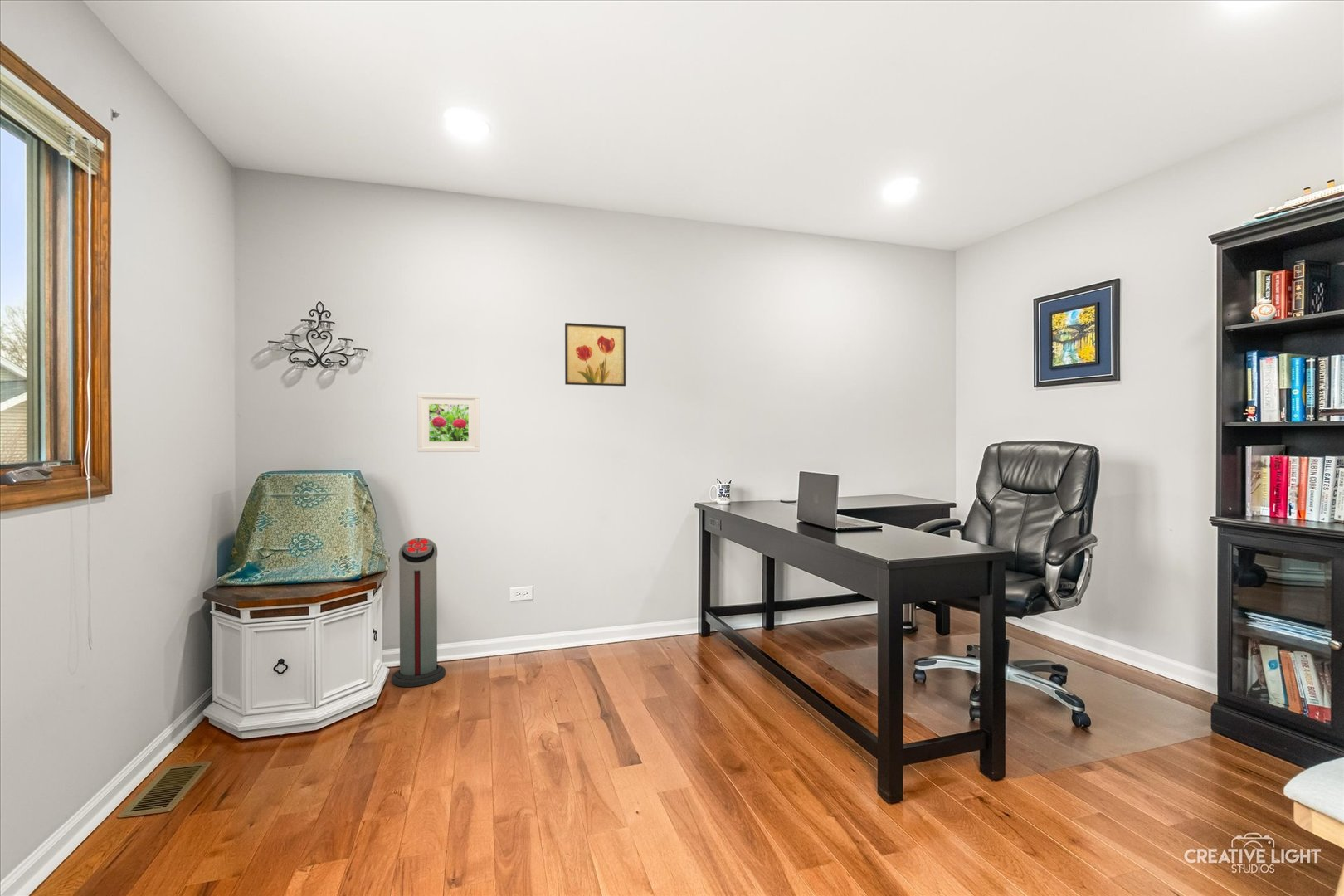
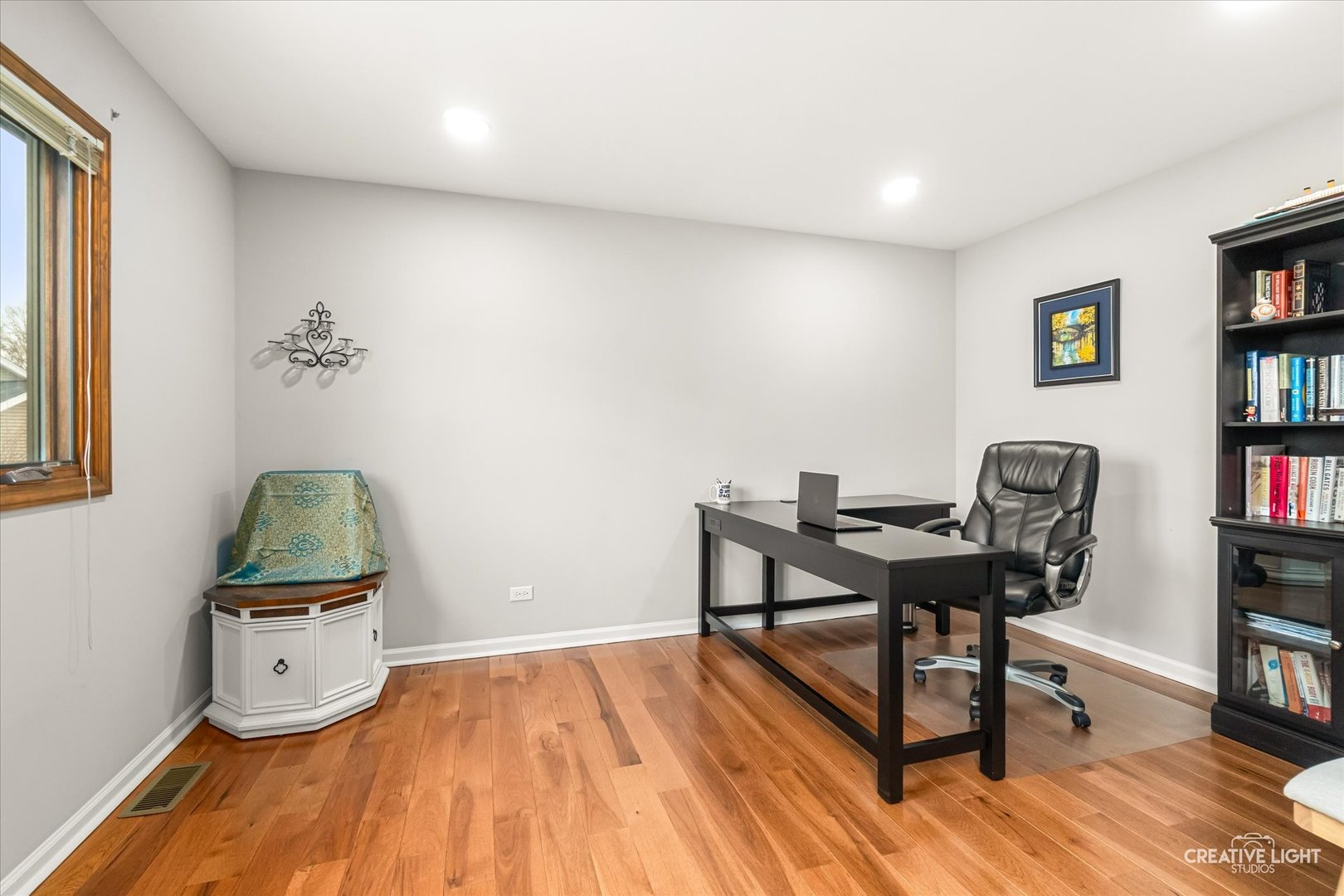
- air purifier (418, 607)
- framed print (449, 422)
- wall art (595, 355)
